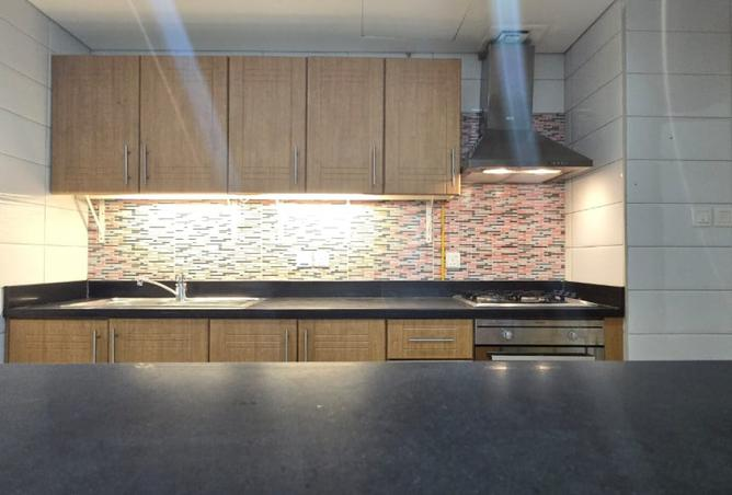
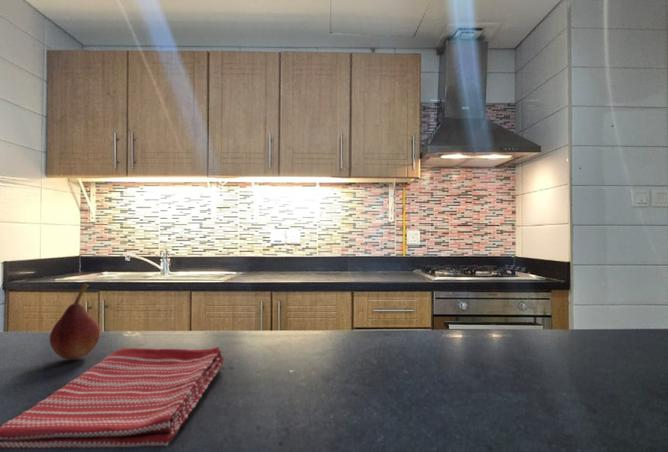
+ fruit (75, 320)
+ dish towel (134, 386)
